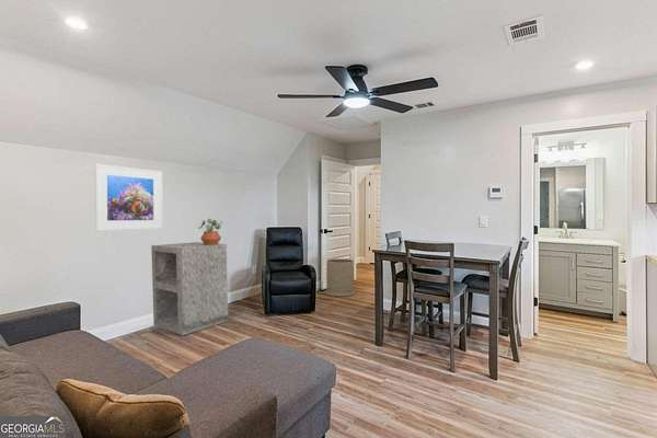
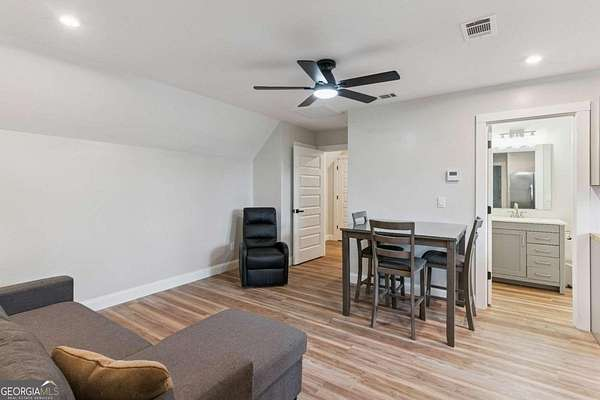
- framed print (130, 198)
- shelving unit (191, 284)
- potted plant (208, 231)
- trash can (339, 276)
